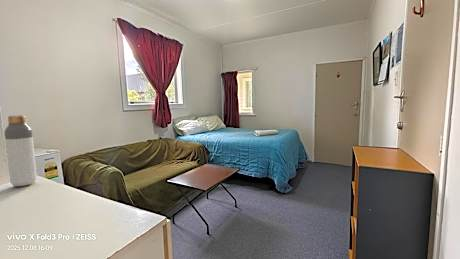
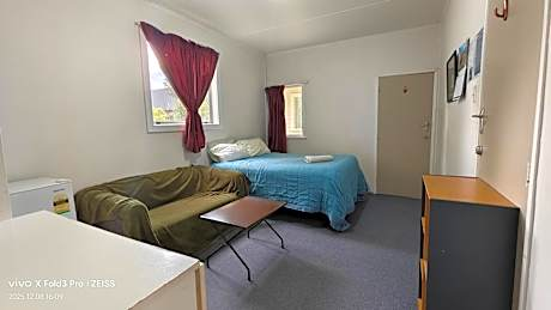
- bottle (20, 150)
